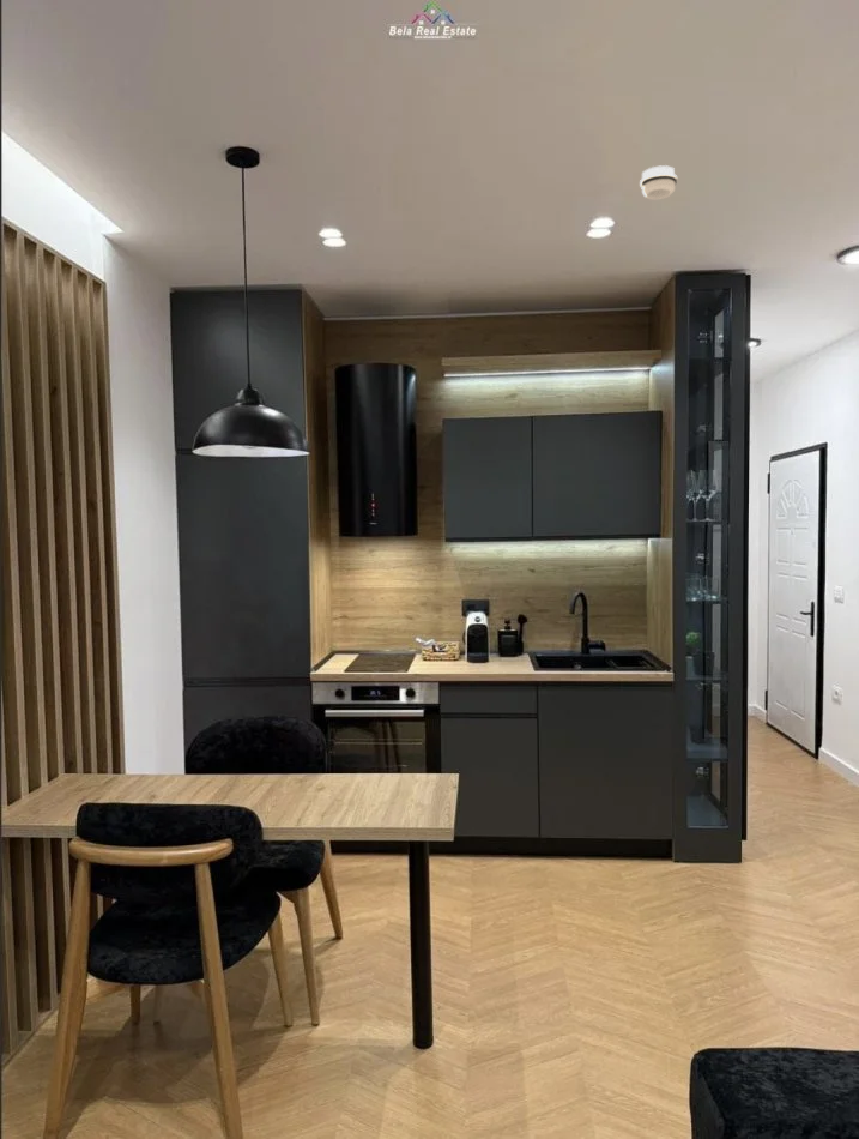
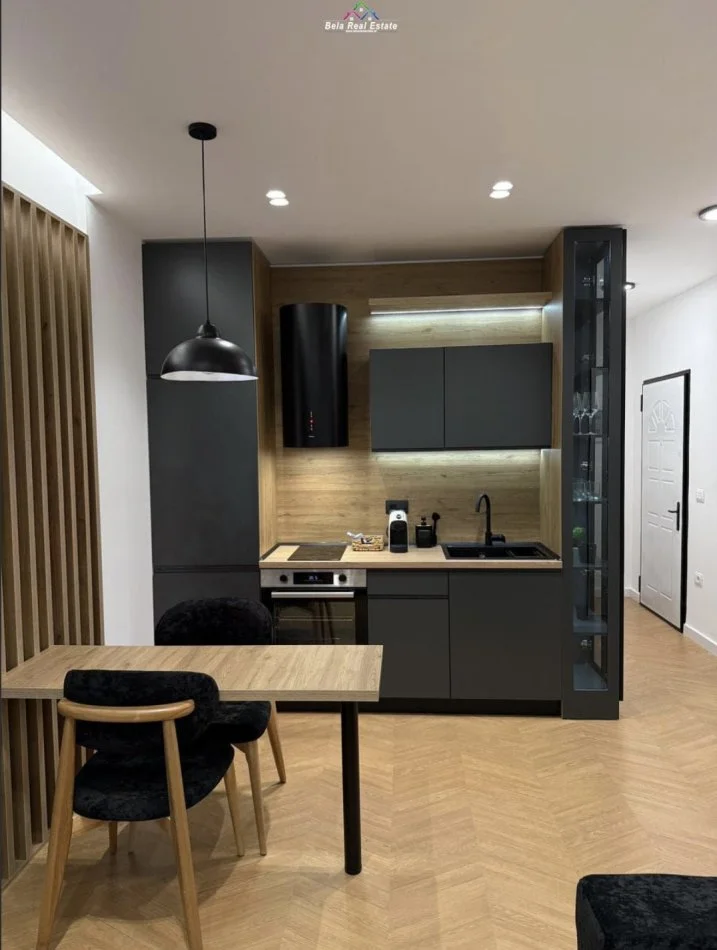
- smoke detector (658, 182)
